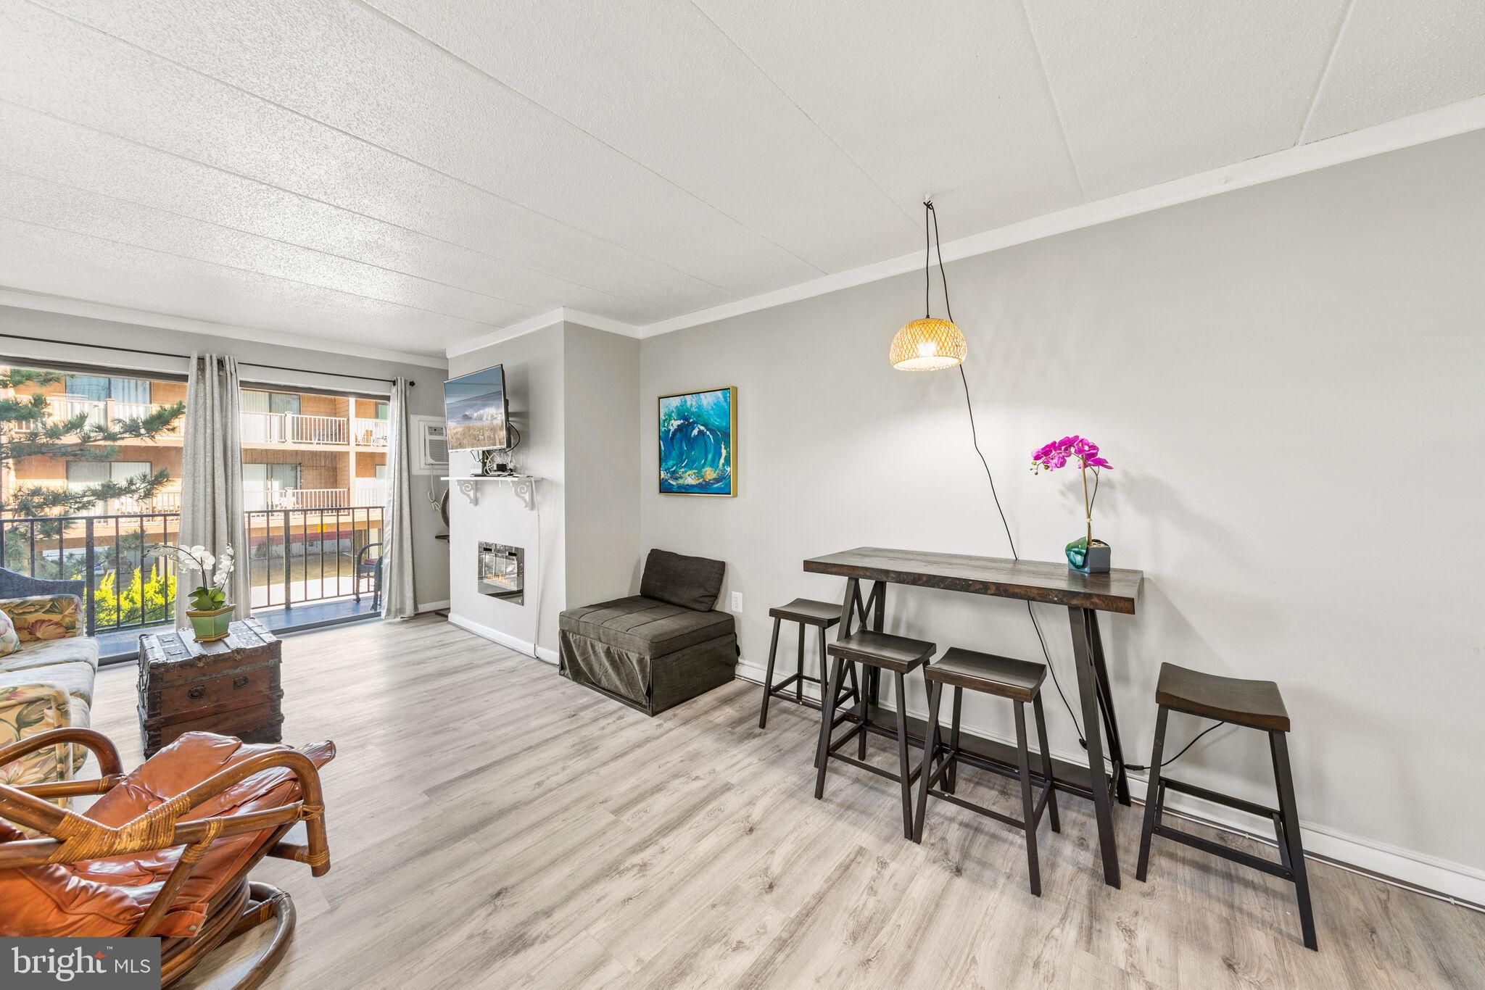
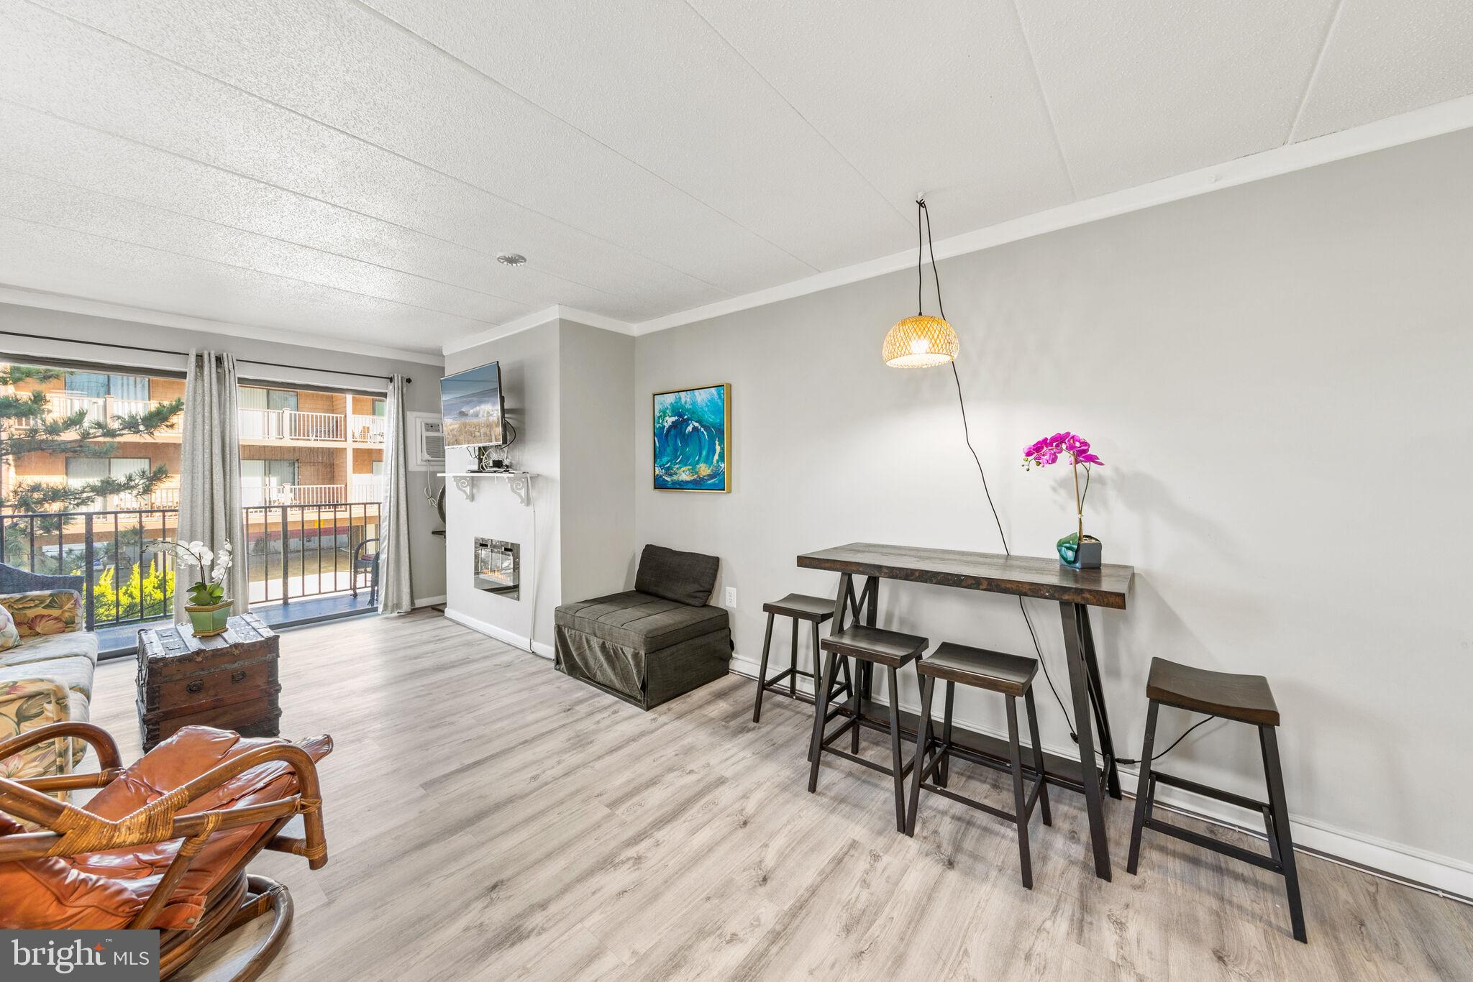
+ smoke detector (512, 260)
